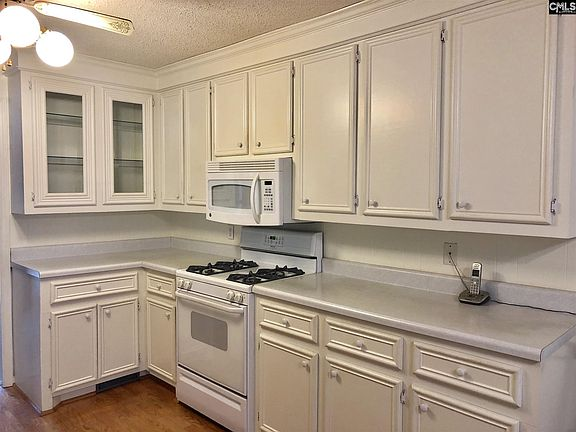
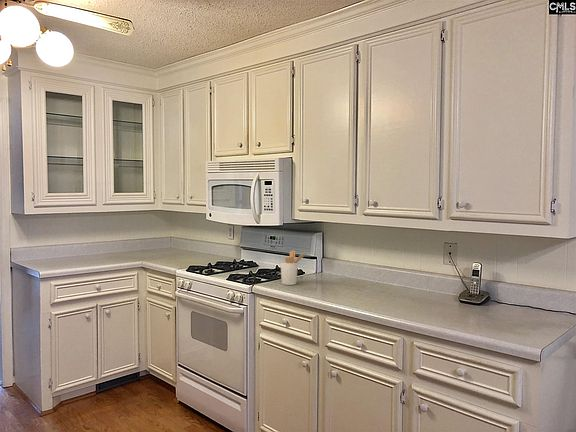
+ utensil holder (293, 267)
